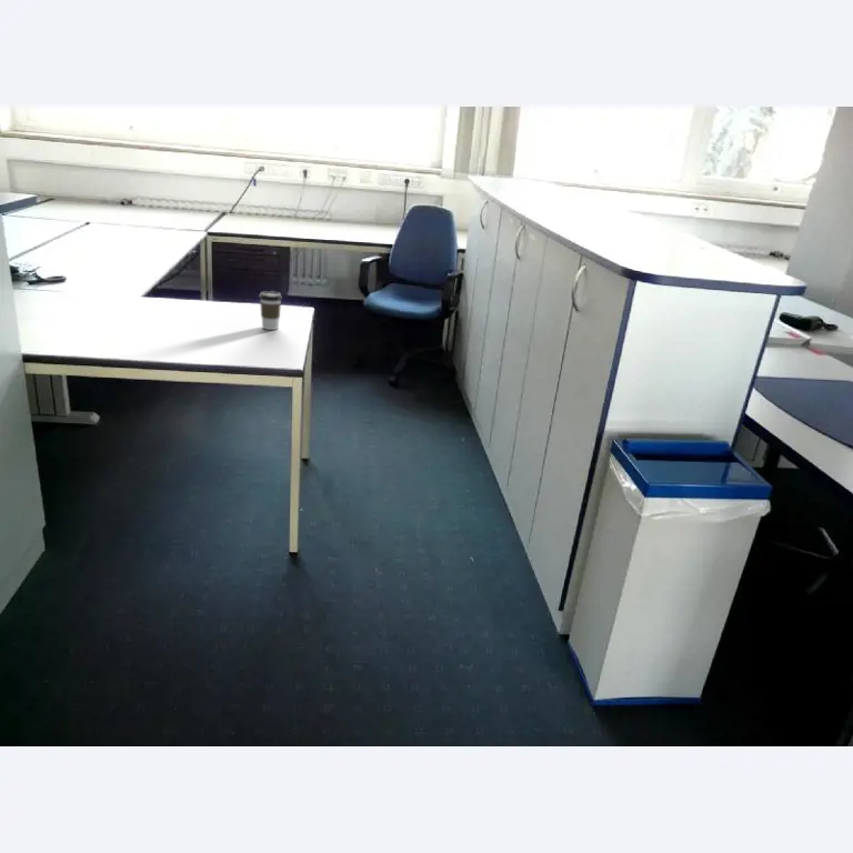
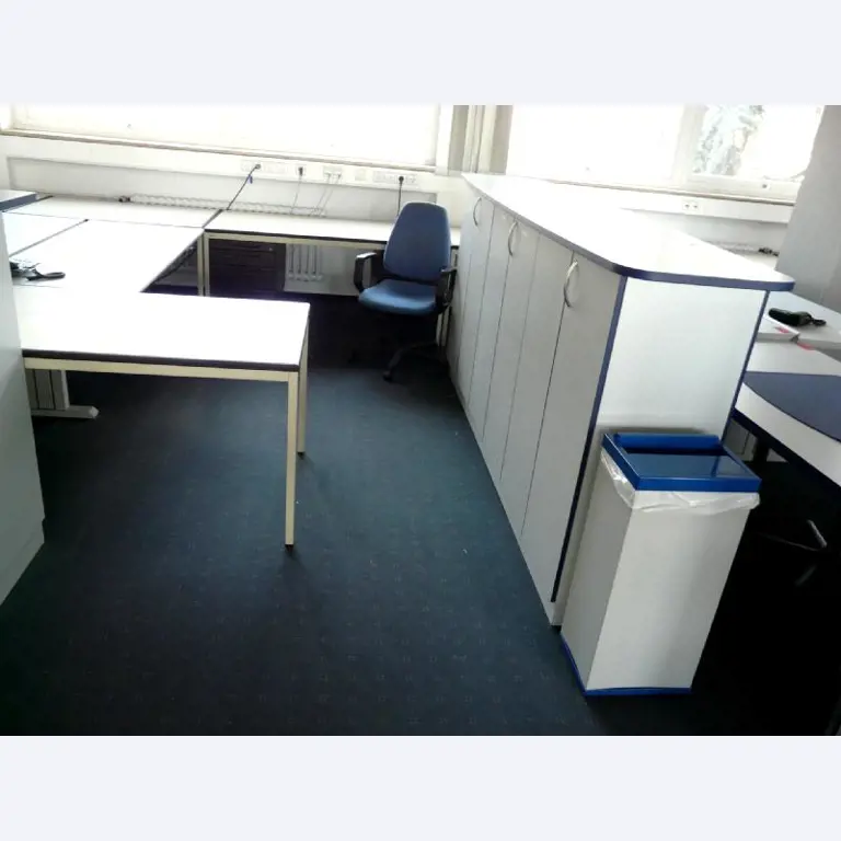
- coffee cup (270, 310)
